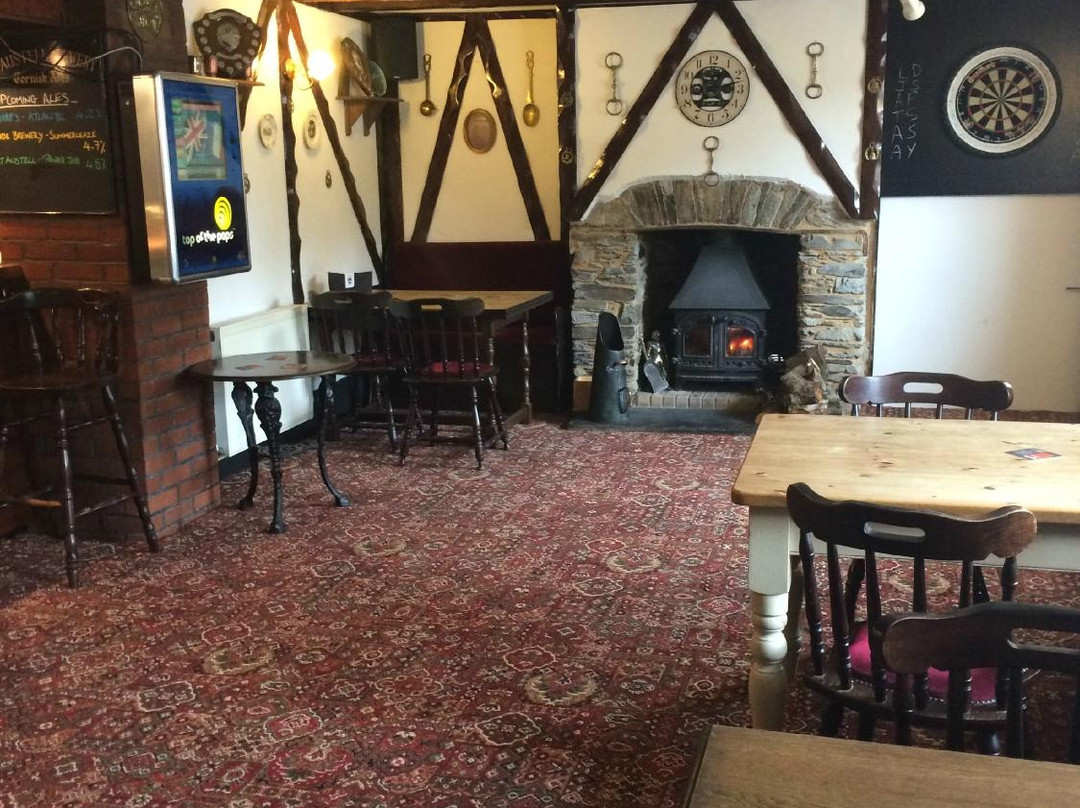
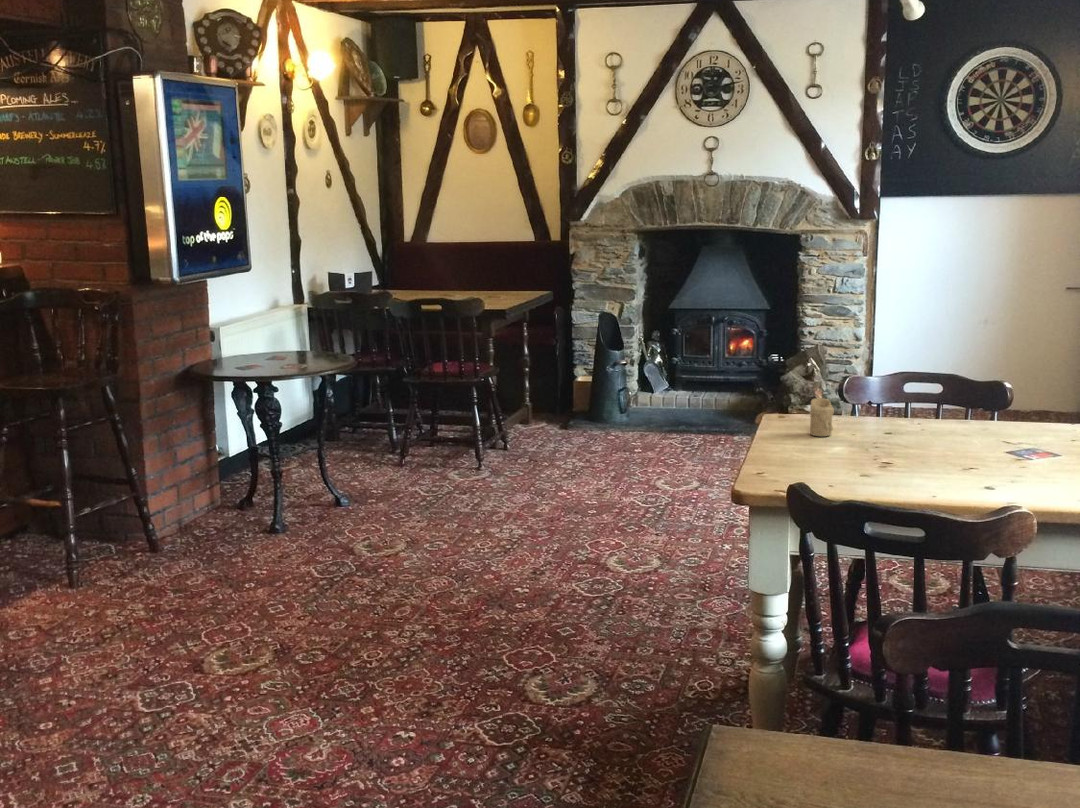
+ candle (821, 417)
